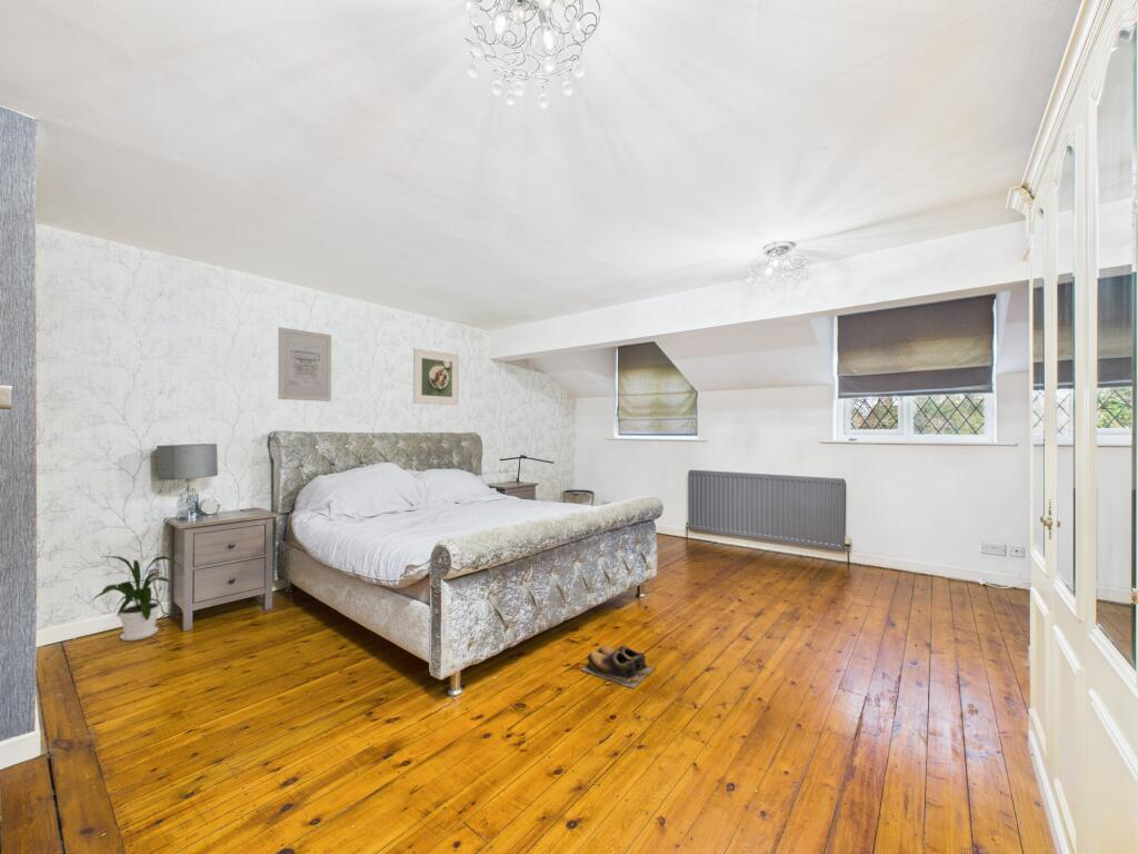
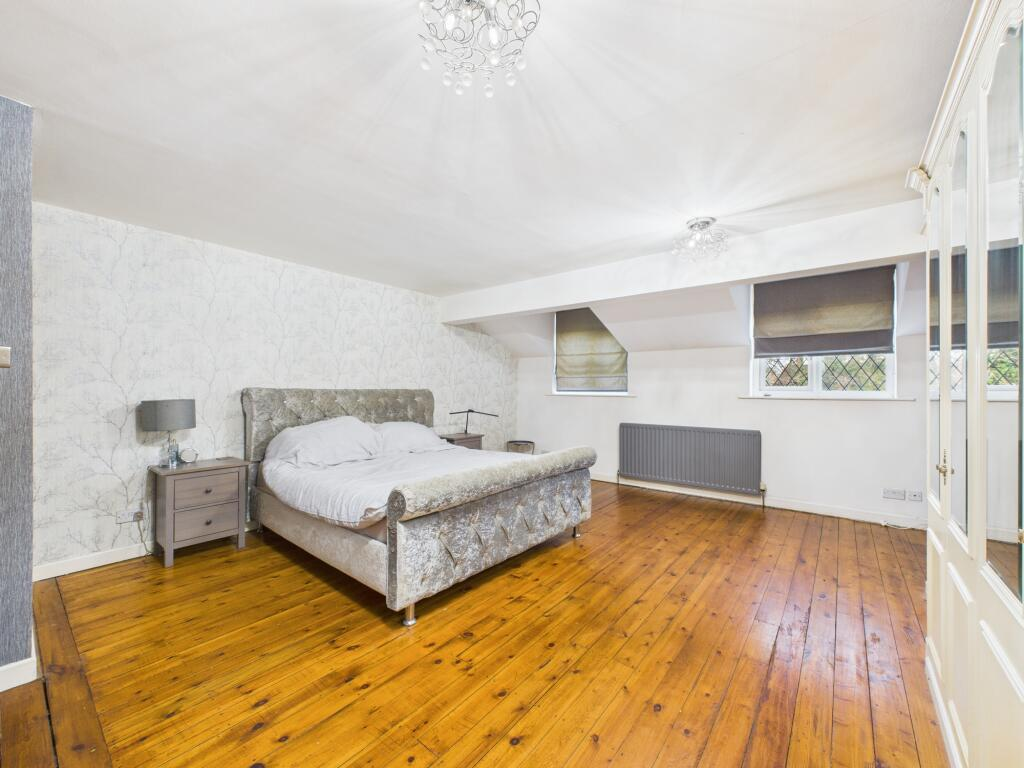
- shoes (617, 658)
- wall art (306, 365)
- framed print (437, 378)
- house plant (137, 594)
